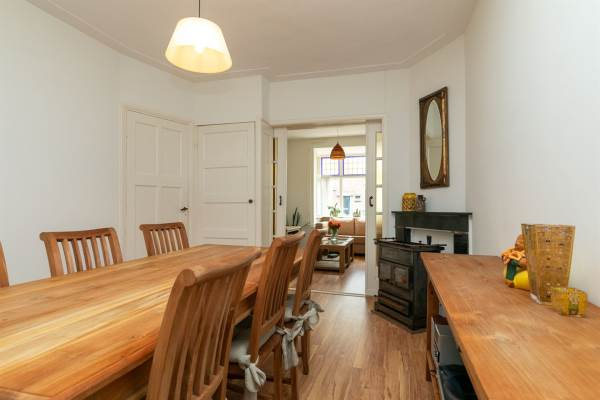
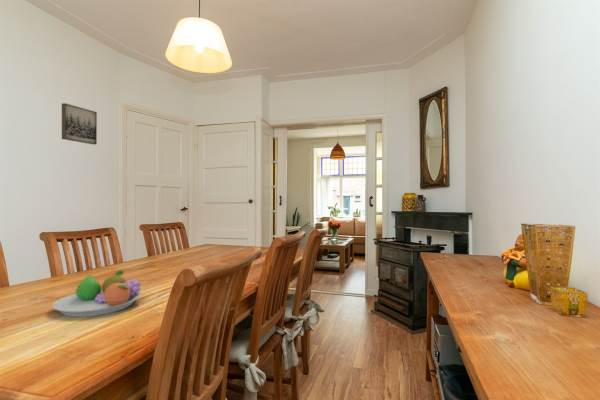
+ fruit bowl (99, 290)
+ wall art (80, 124)
